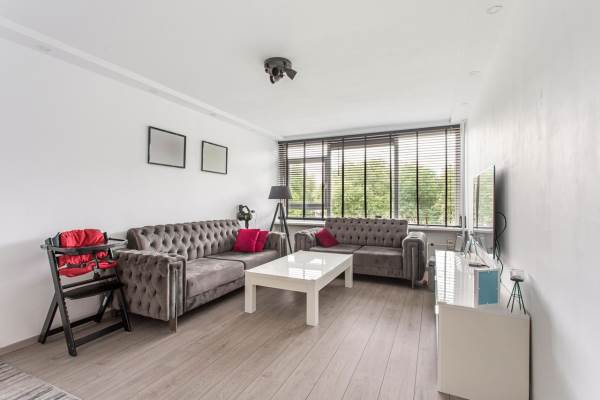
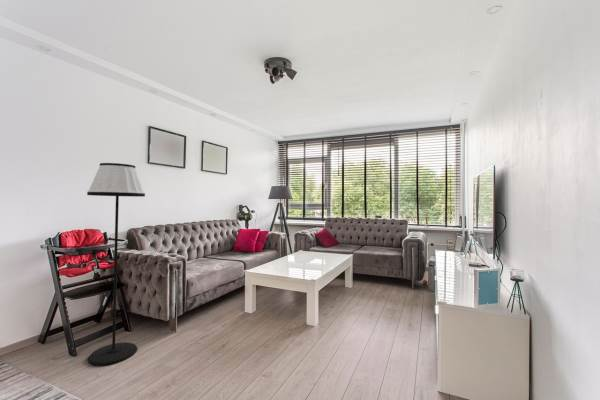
+ floor lamp (115, 259)
